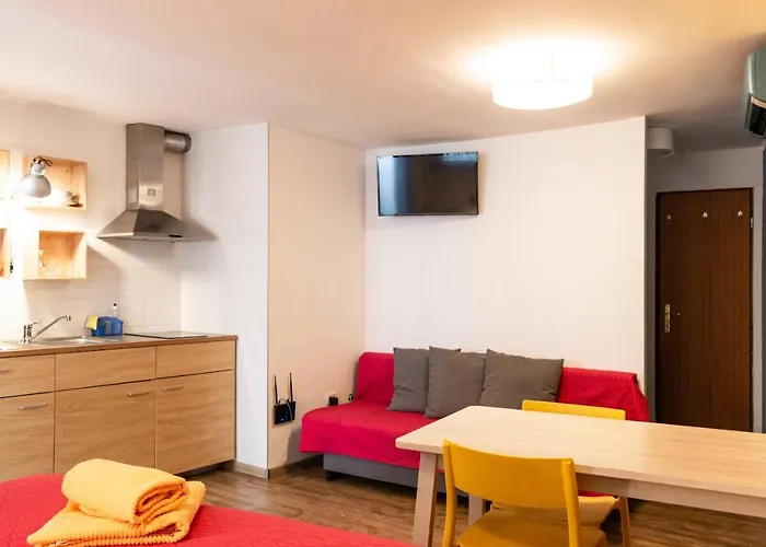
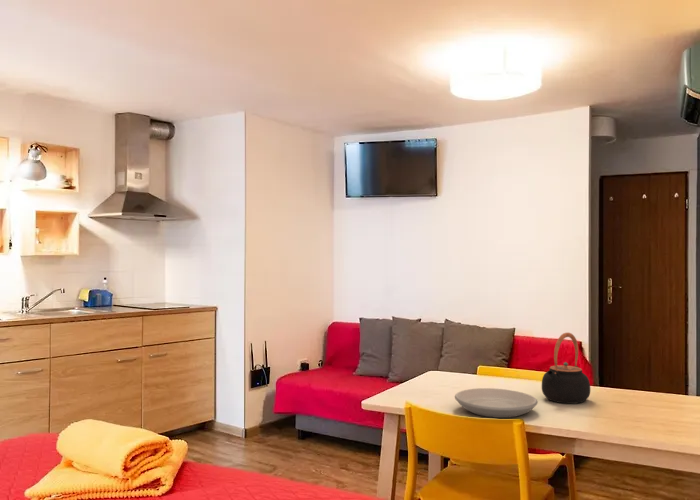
+ teapot (563, 366)
+ plate (495, 403)
